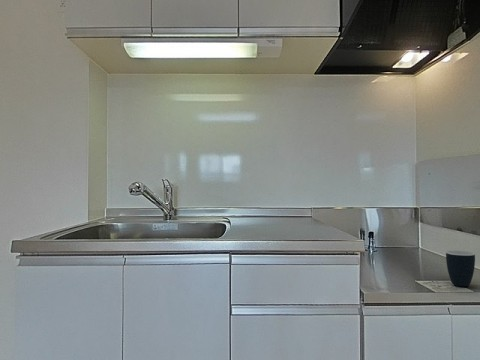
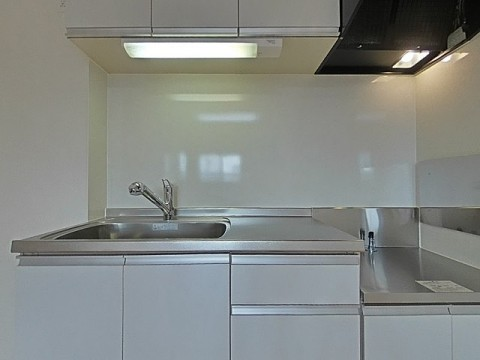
- mug (459, 267)
